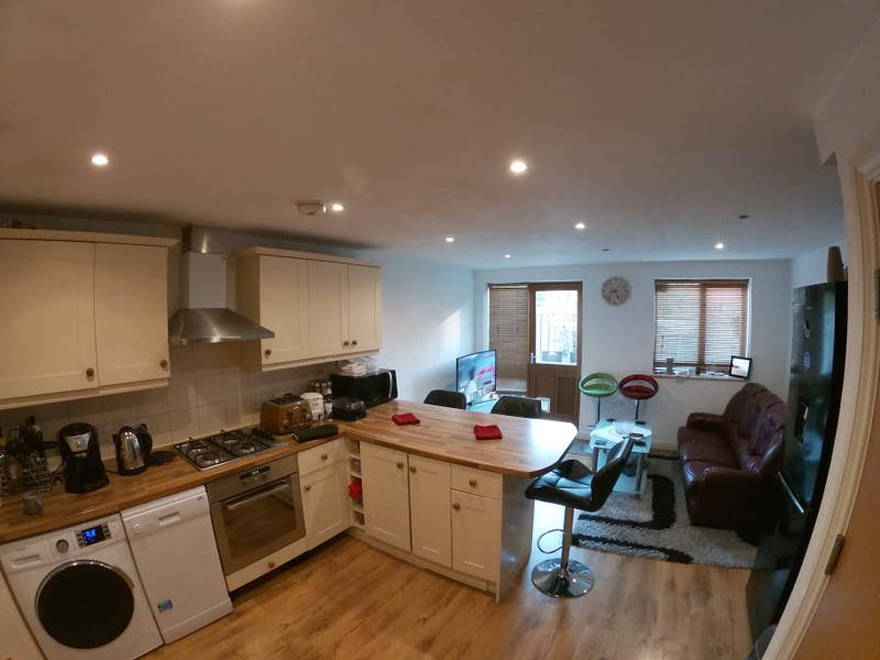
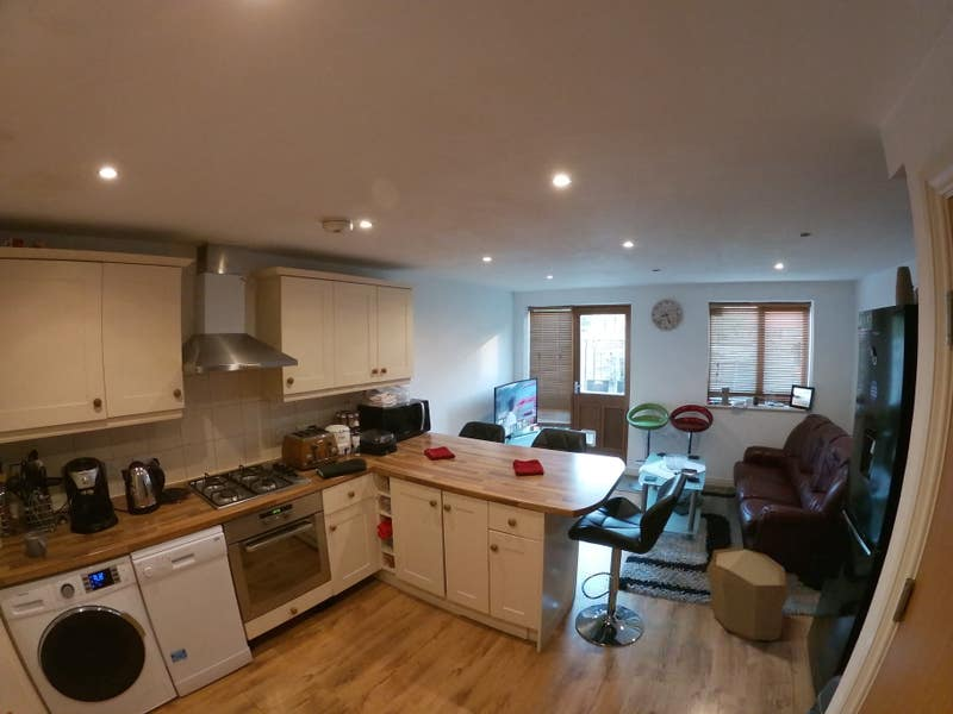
+ pouf (746, 585)
